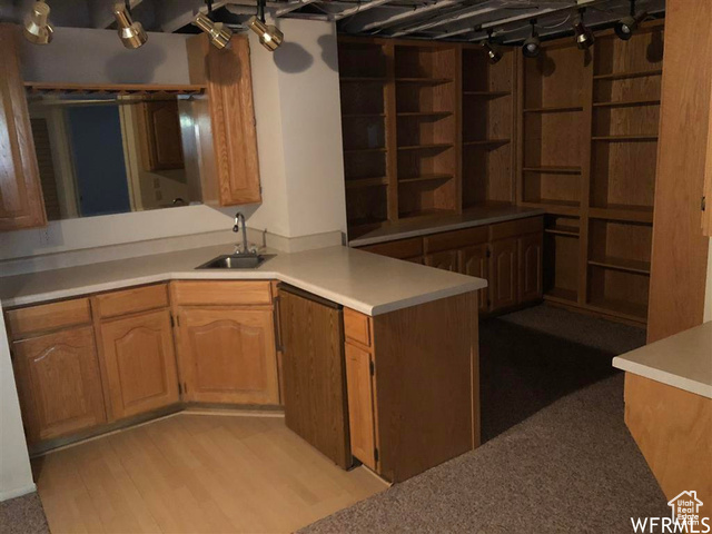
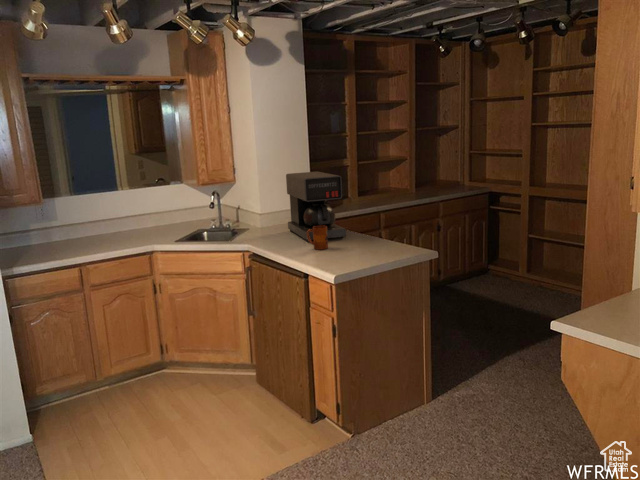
+ mug (316, 237)
+ coffee maker (313, 204)
